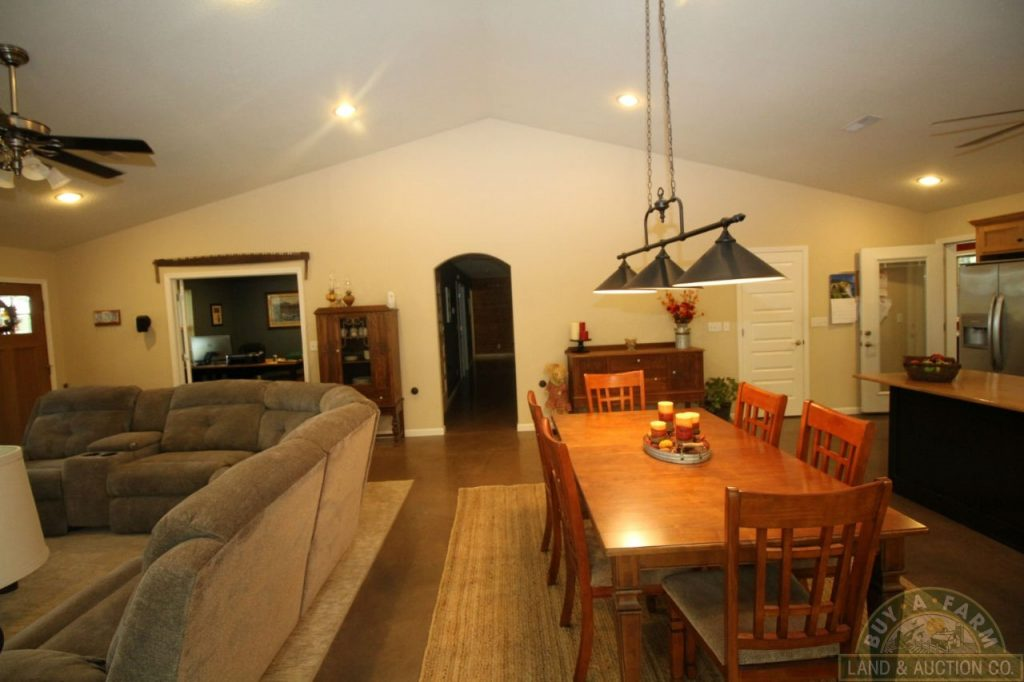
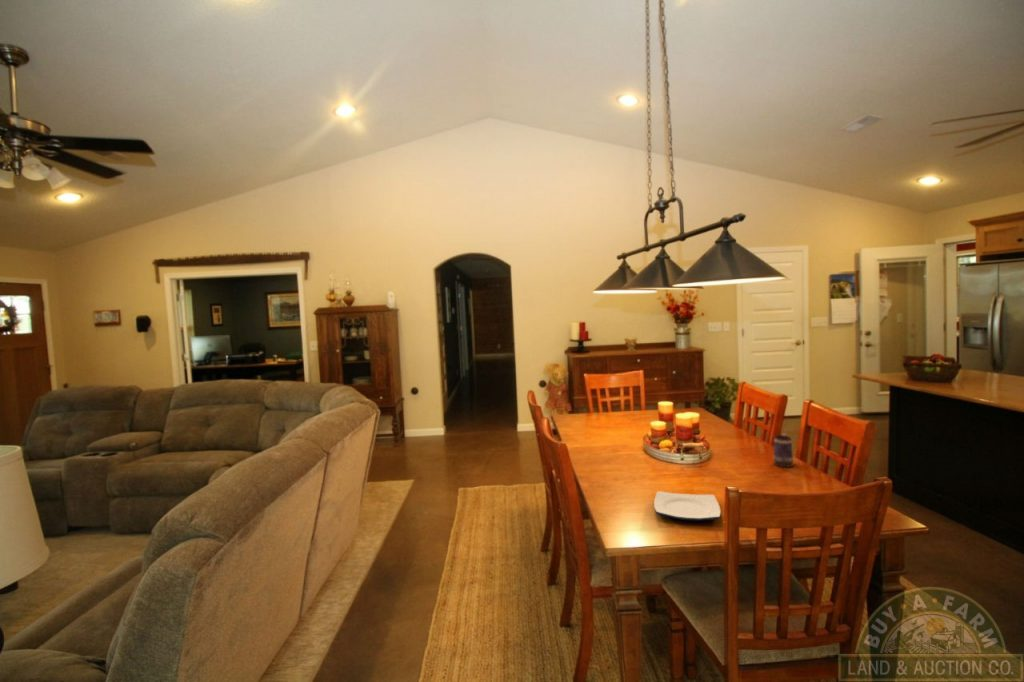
+ mug (784, 449)
+ plate (686, 506)
